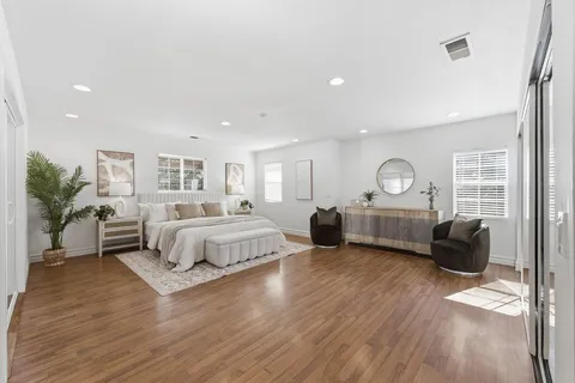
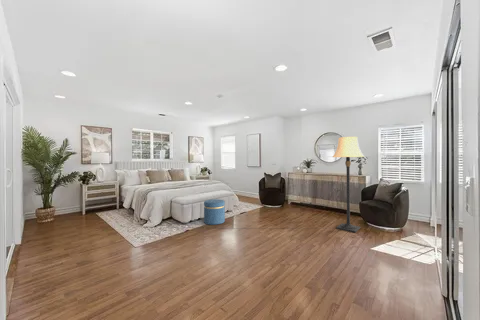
+ lamp (348, 183)
+ ottoman (214, 211)
